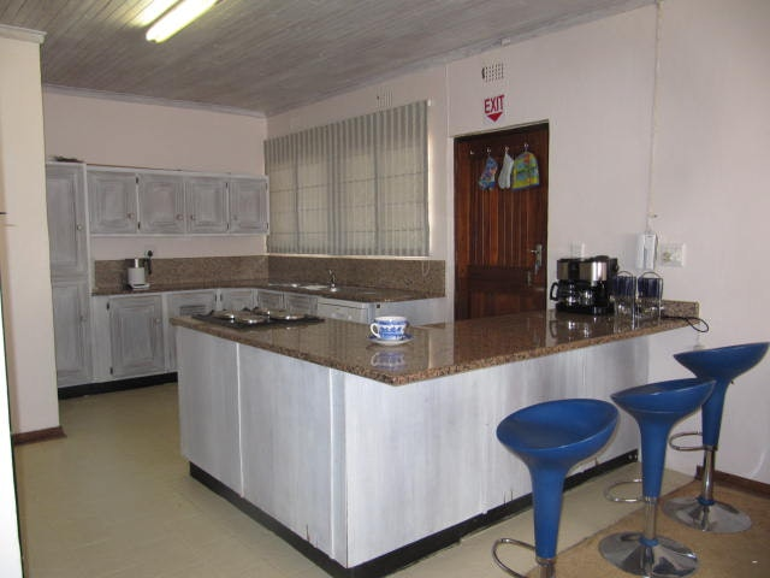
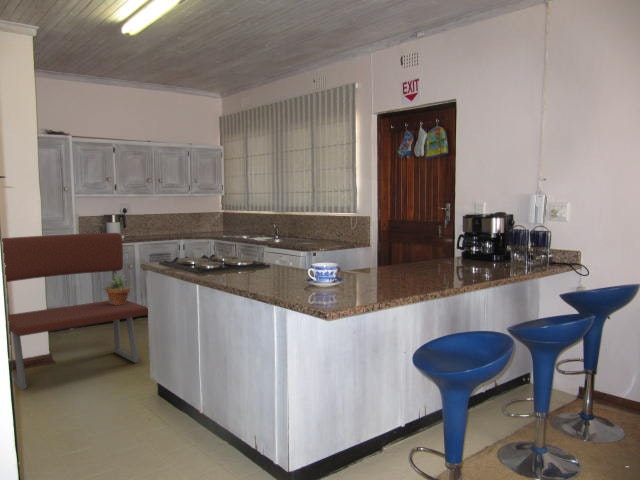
+ bench (74, 305)
+ potted plant (118, 289)
